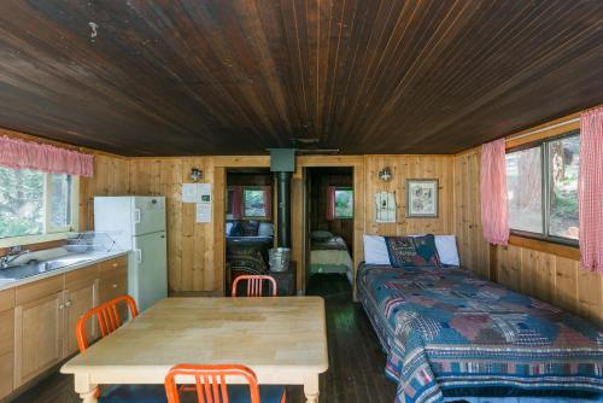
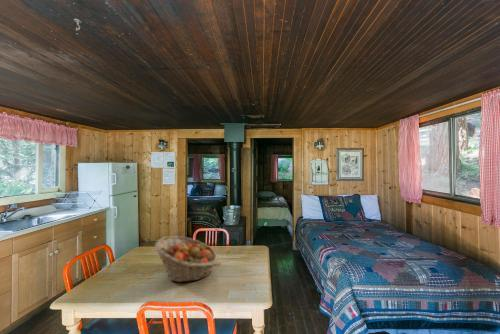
+ fruit basket (187, 255)
